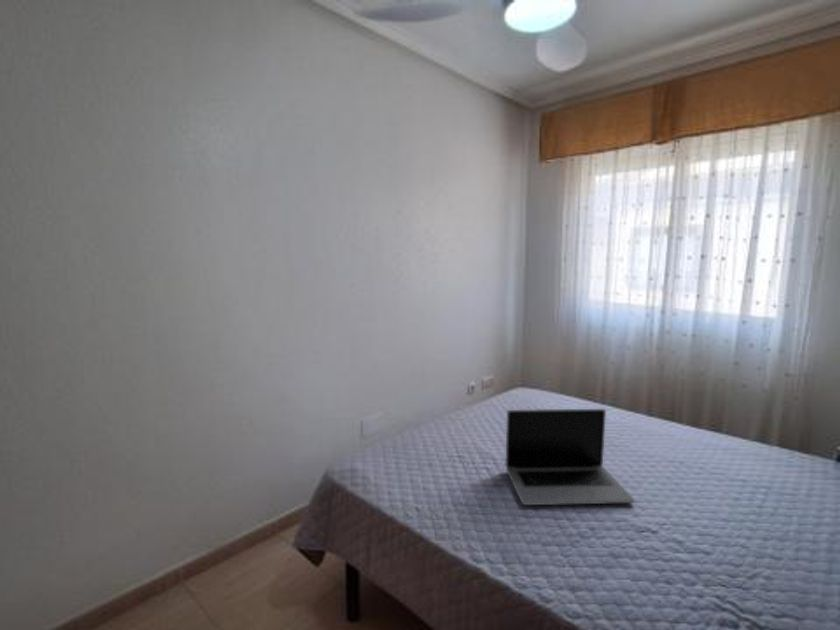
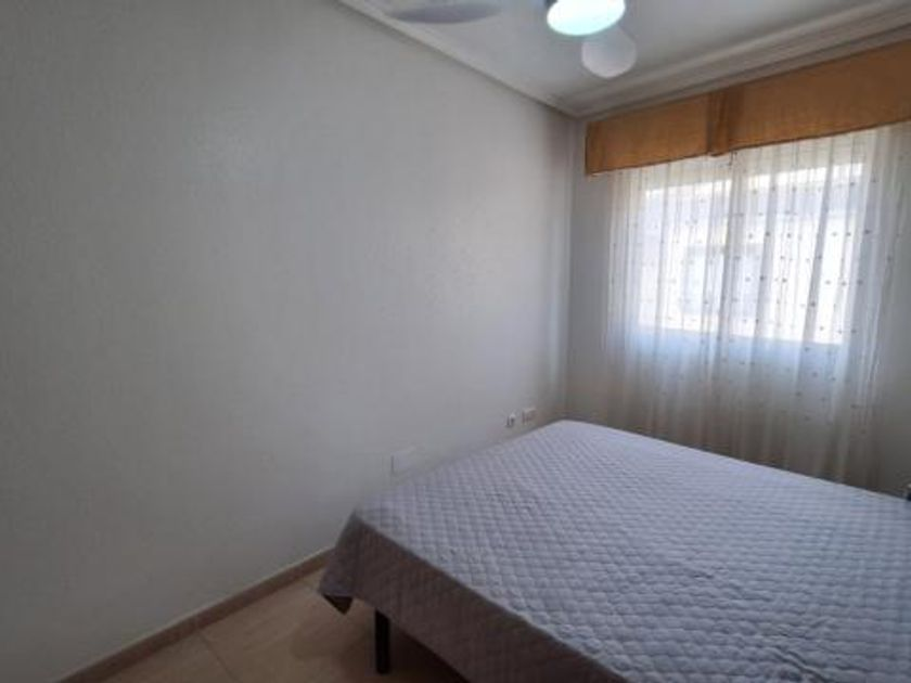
- laptop (566, 454)
